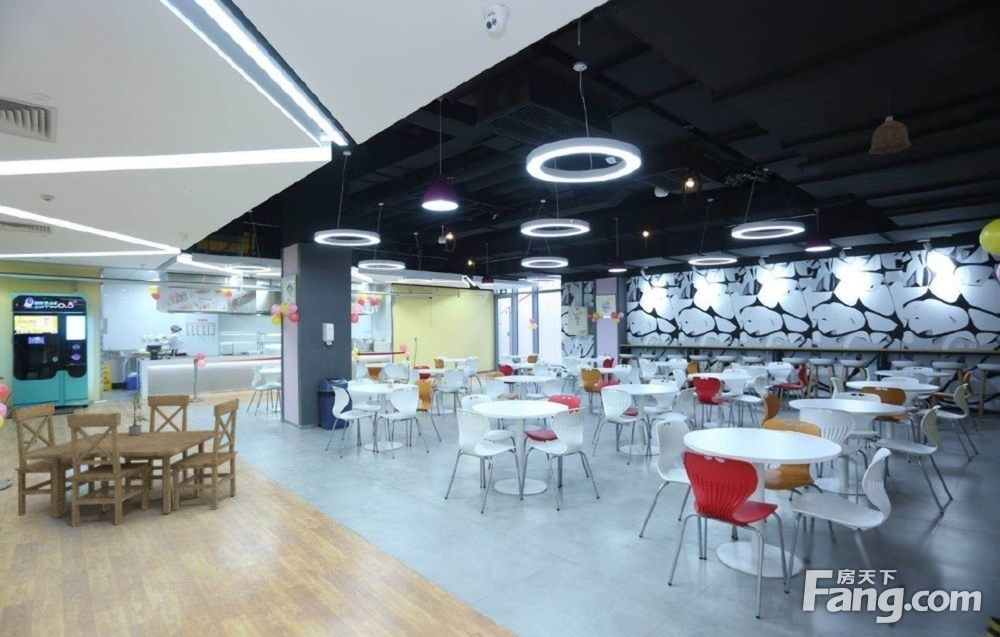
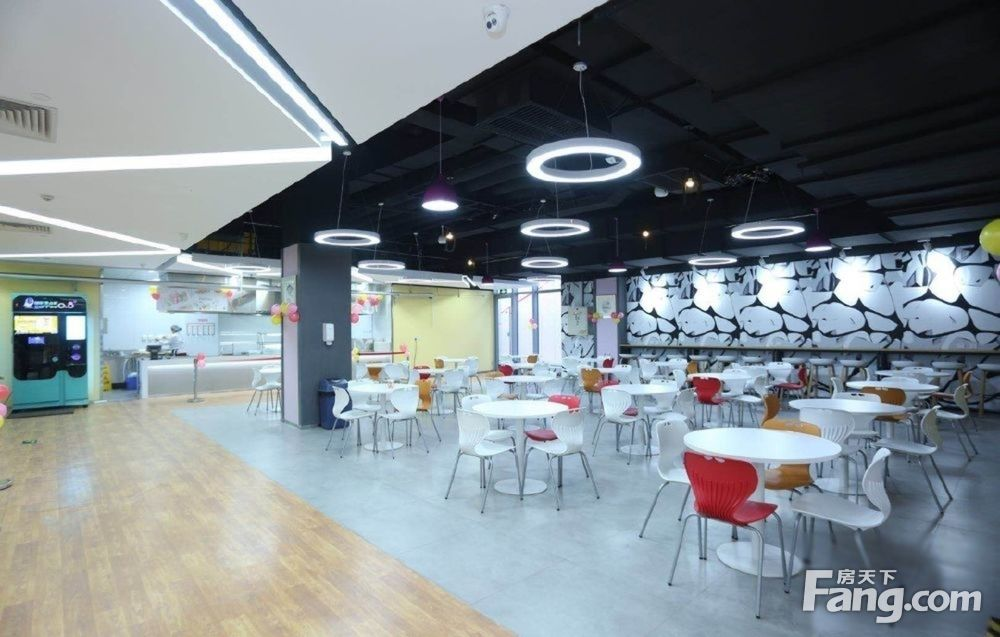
- dining set (133, 453)
- potted plant (139, 413)
- pendant lamp (889, 118)
